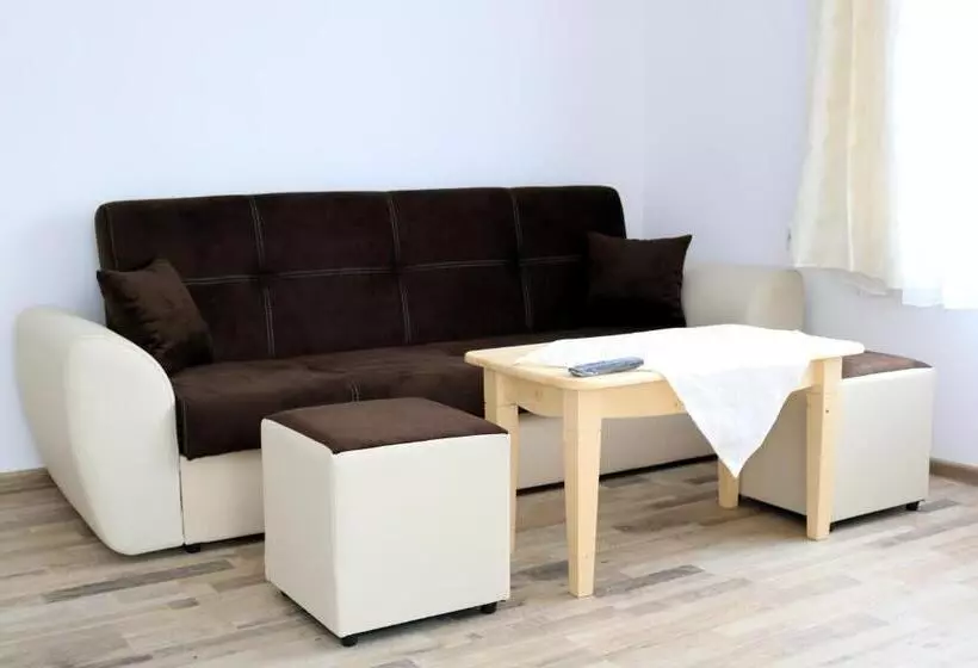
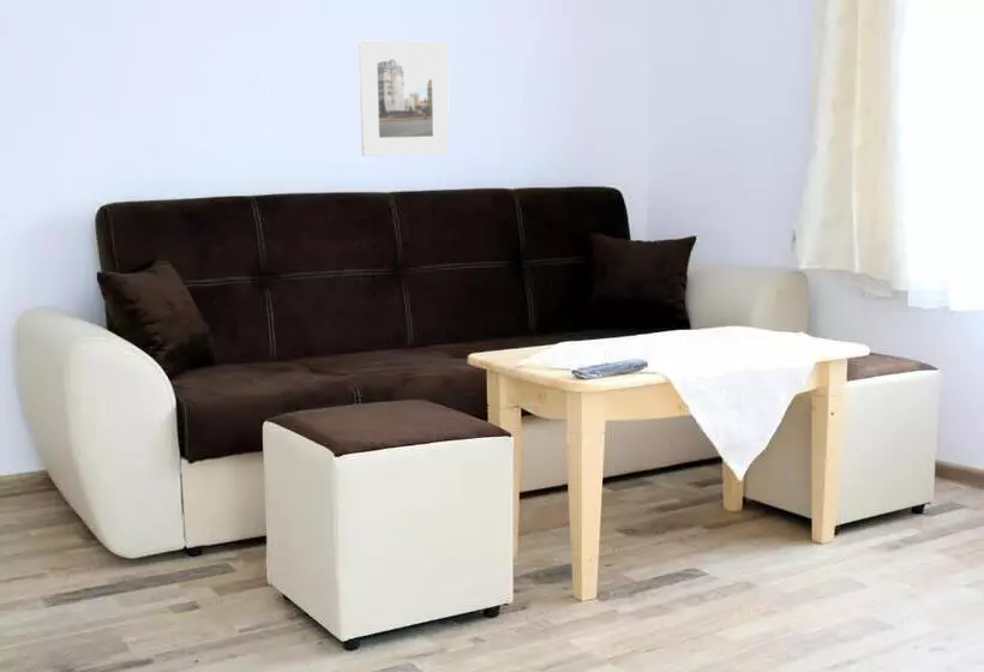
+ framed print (404, 98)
